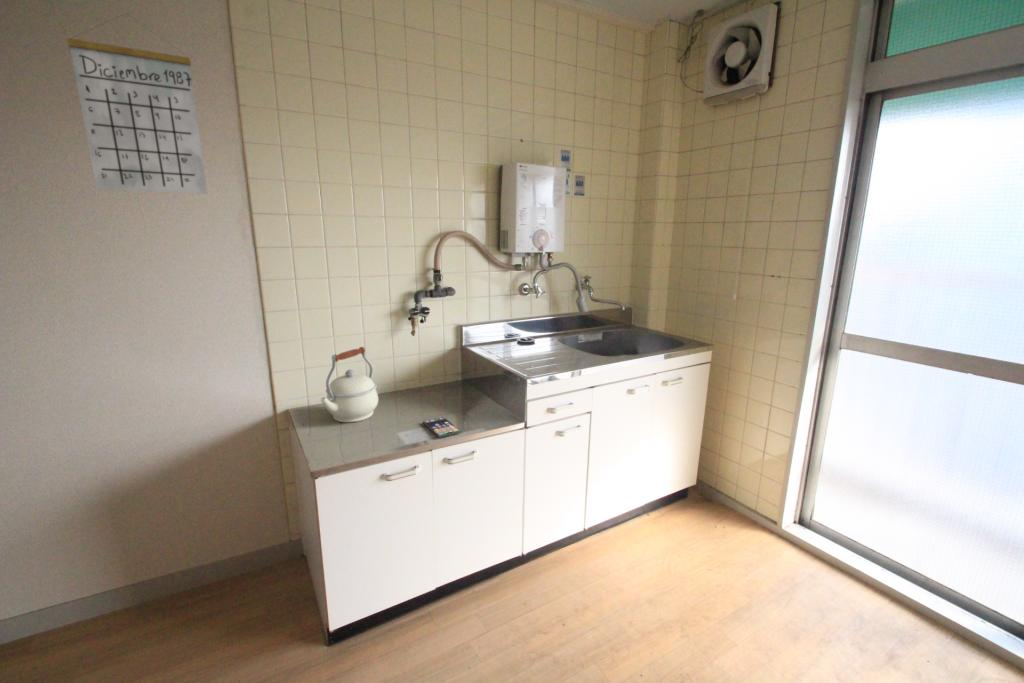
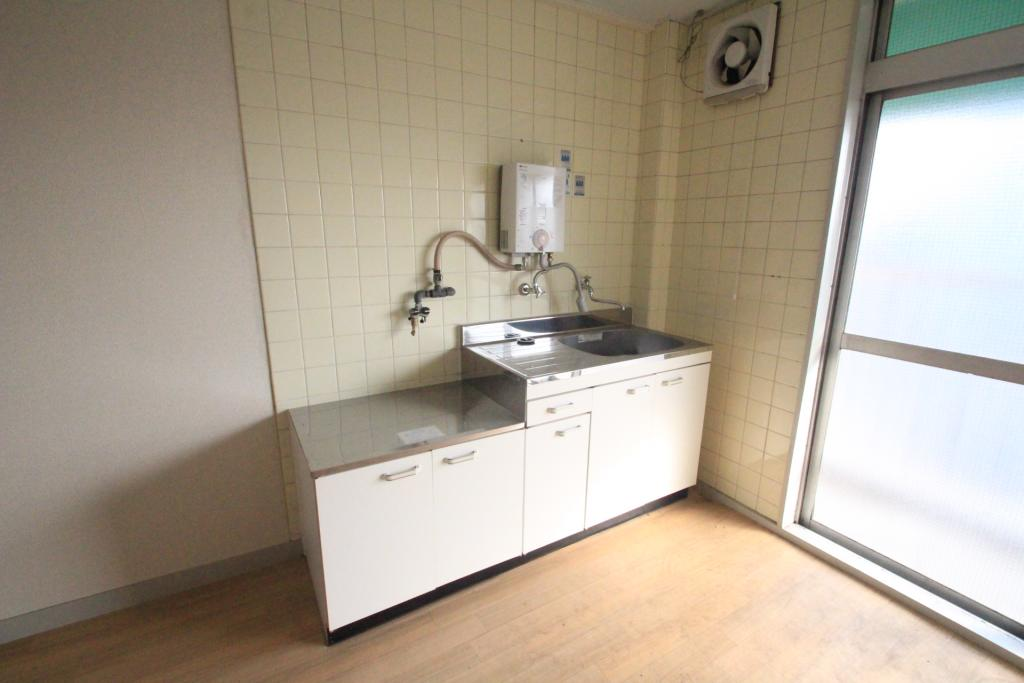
- kettle (348, 384)
- calendar (141, 105)
- smartphone (441, 426)
